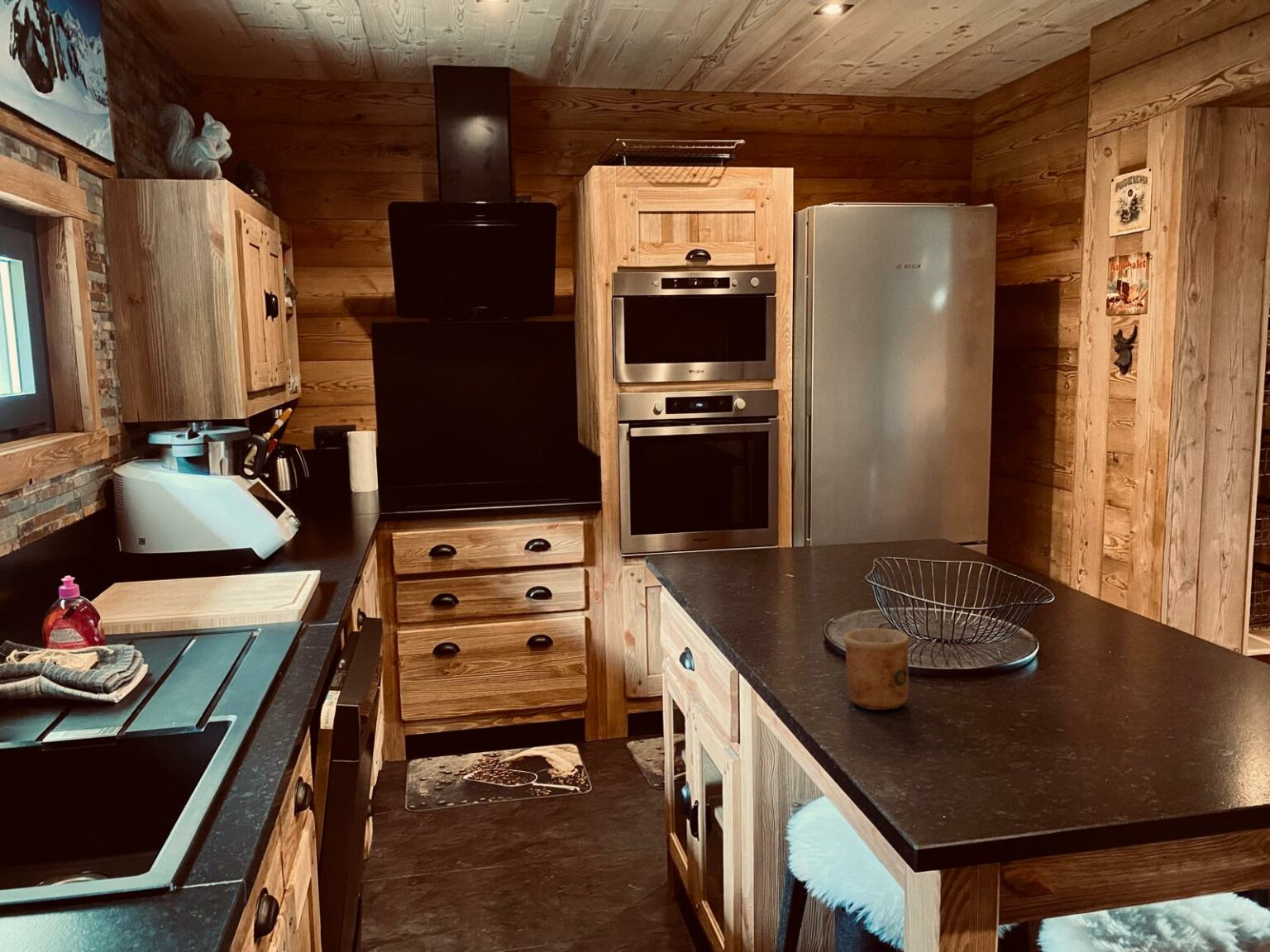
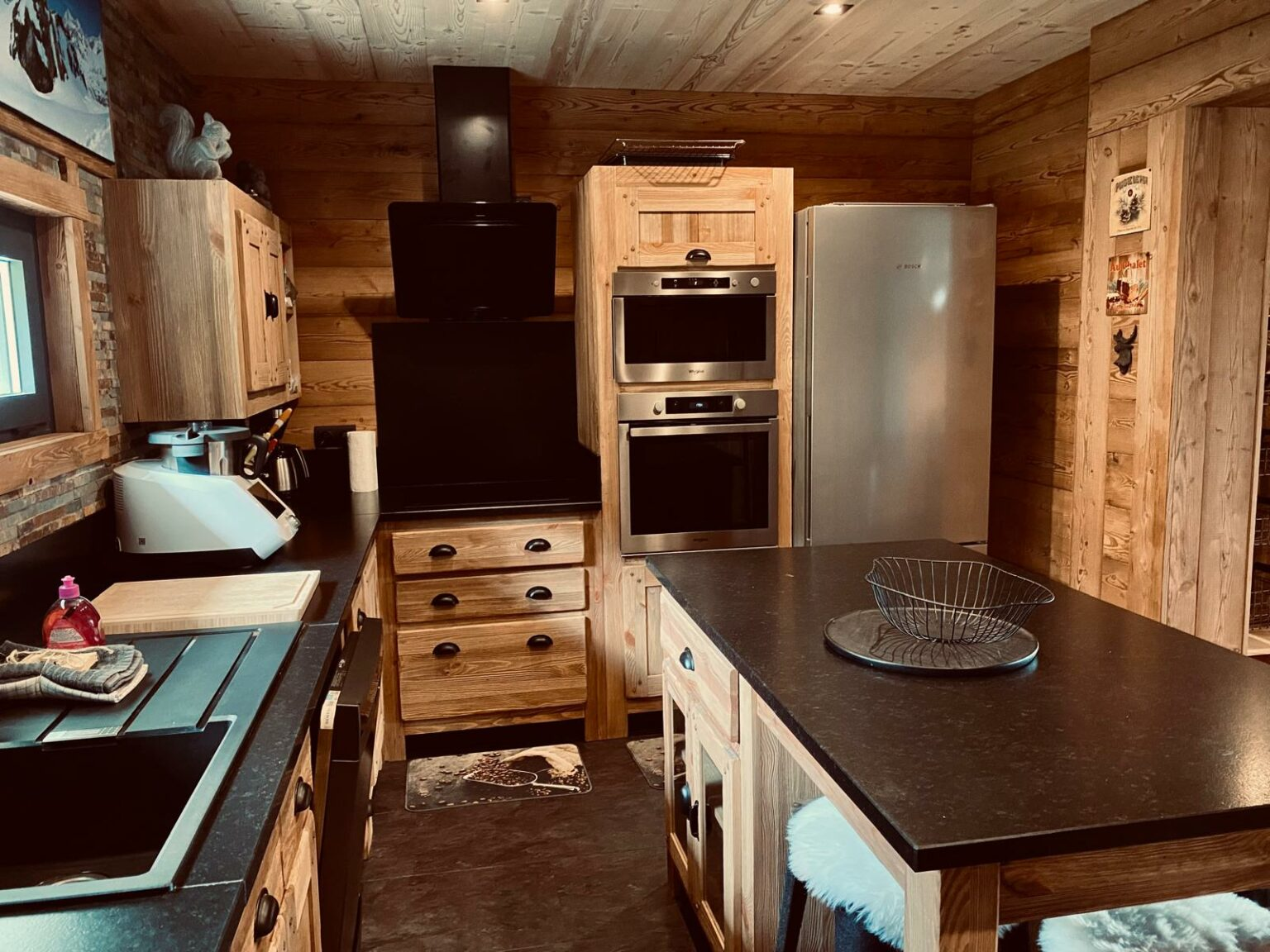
- cup (876, 669)
